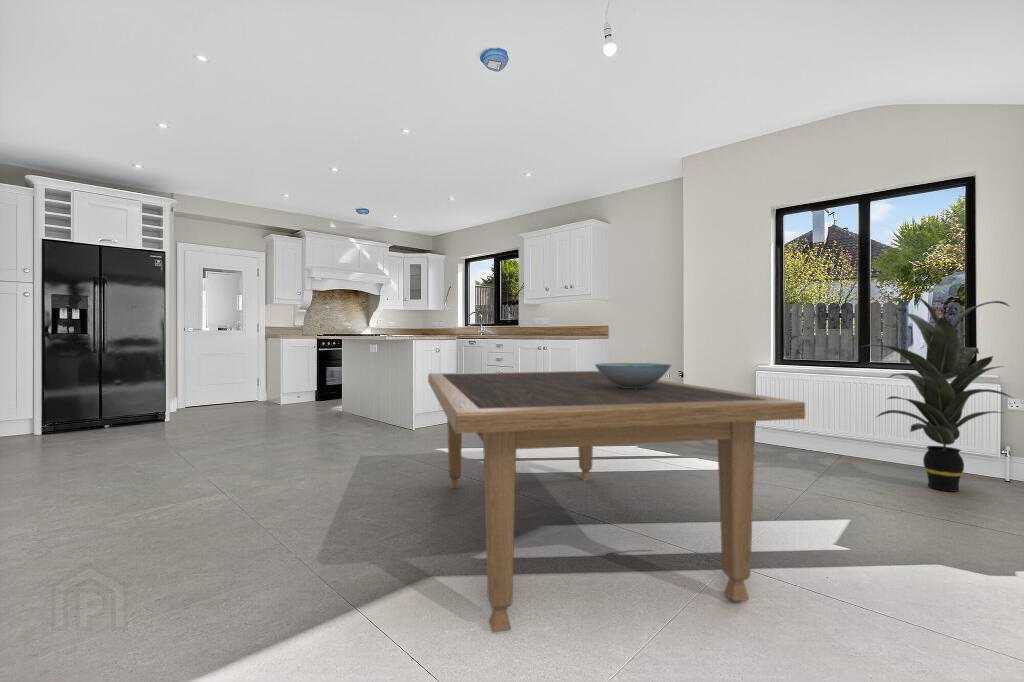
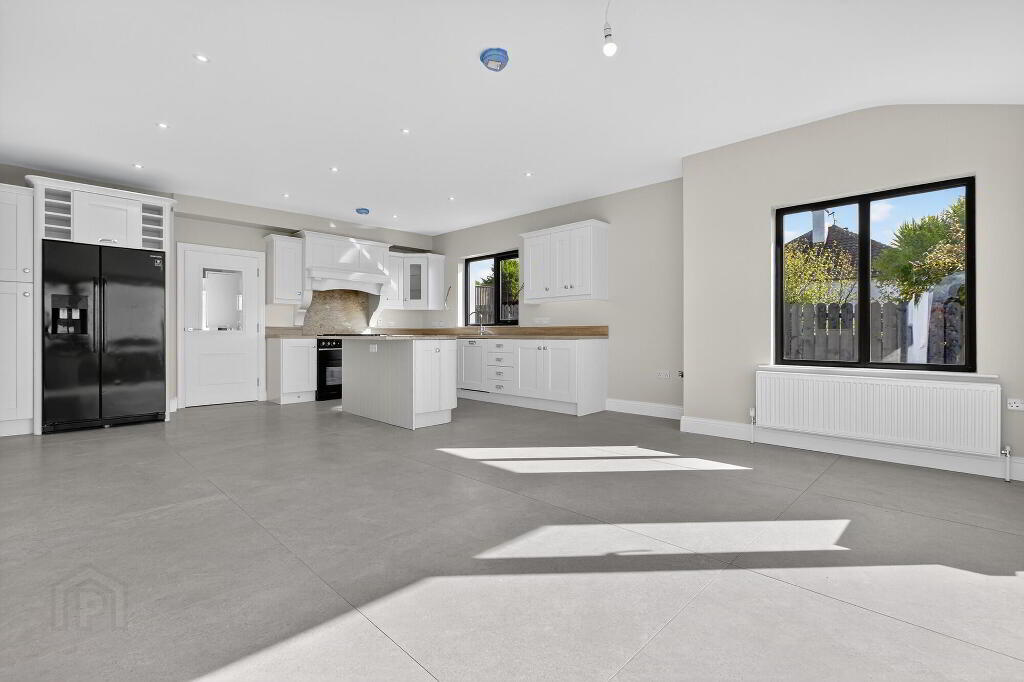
- dining table (557, 447)
- decorative bowl (632, 375)
- indoor plant (934, 389)
